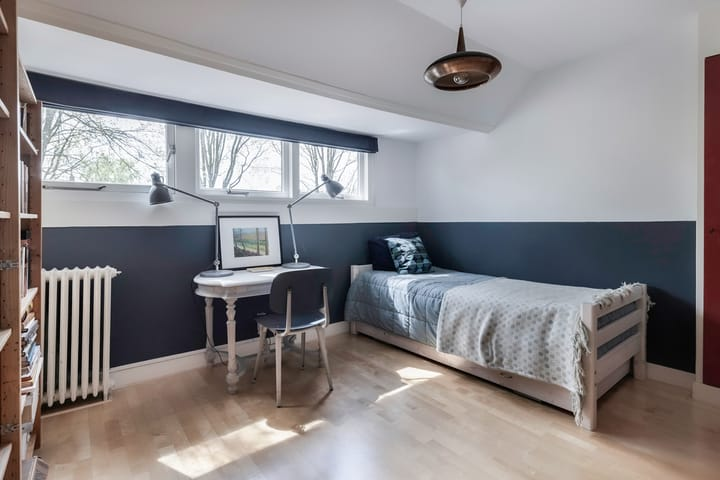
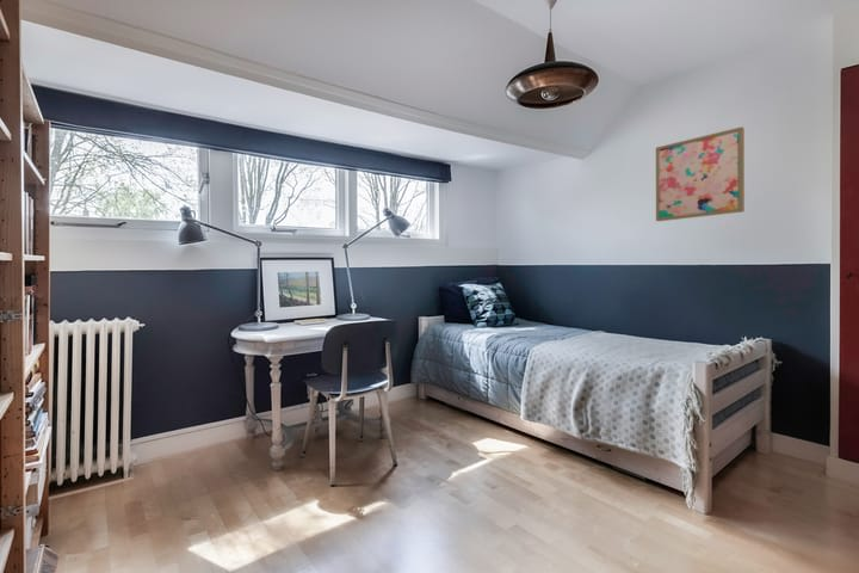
+ wall art (697, 177)
